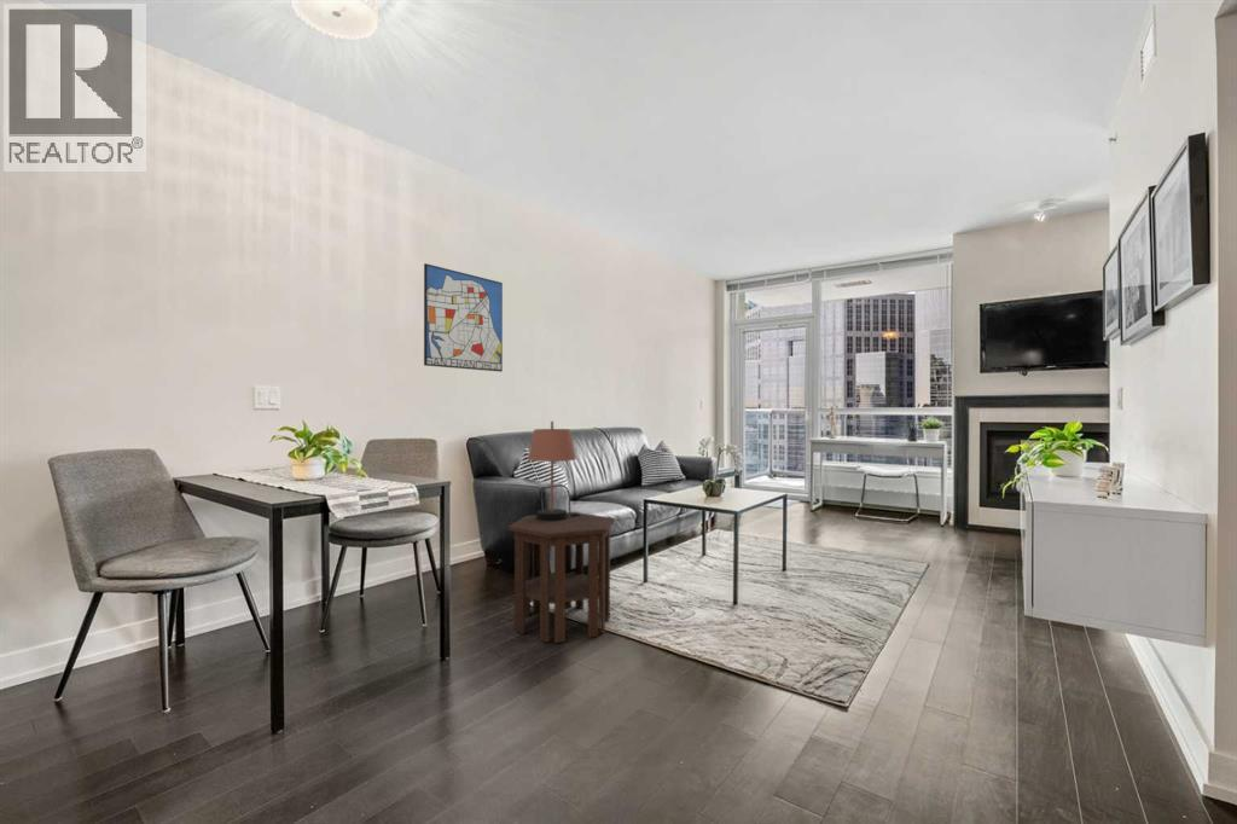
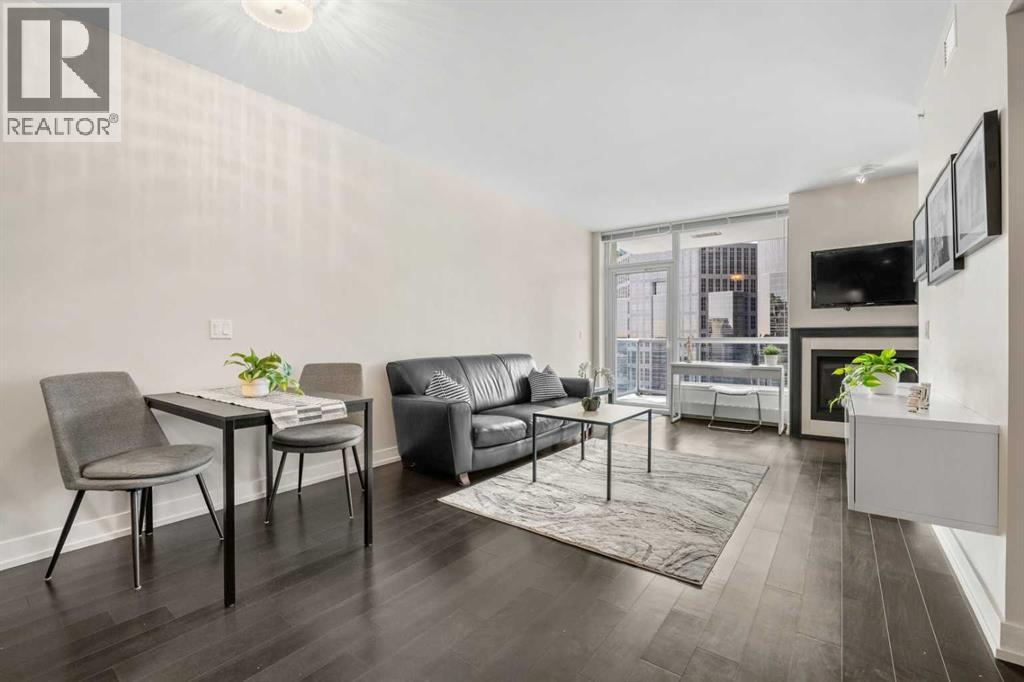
- side table (563, 571)
- wall art (465, 320)
- table lamp (552, 469)
